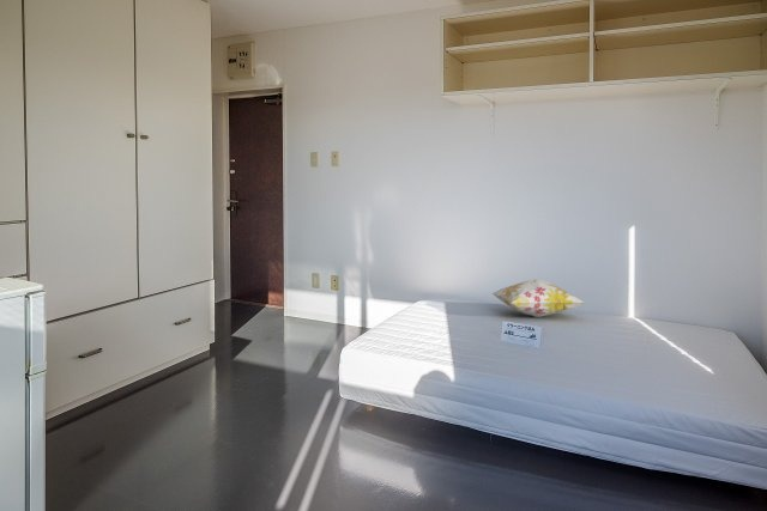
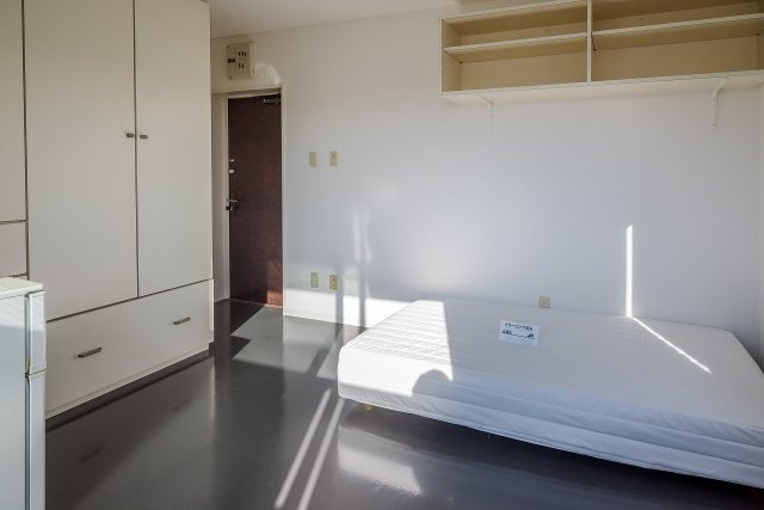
- decorative pillow (535, 297)
